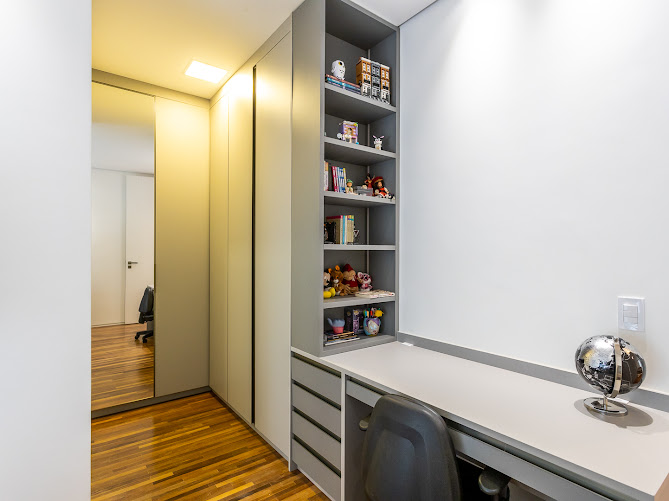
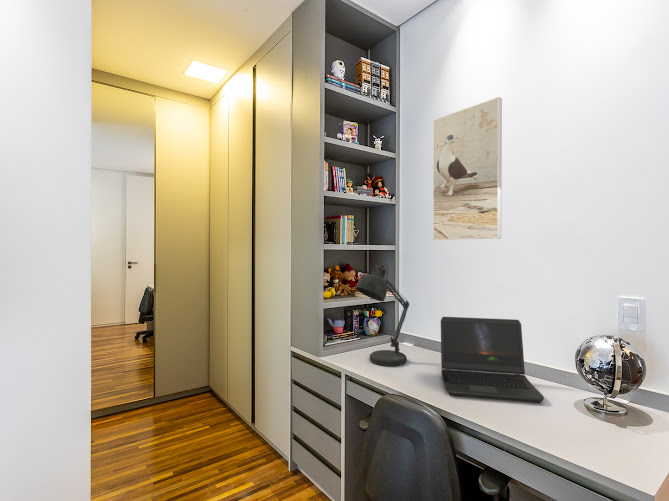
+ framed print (464, 174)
+ desk lamp (383, 300)
+ laptop computer (486, 355)
